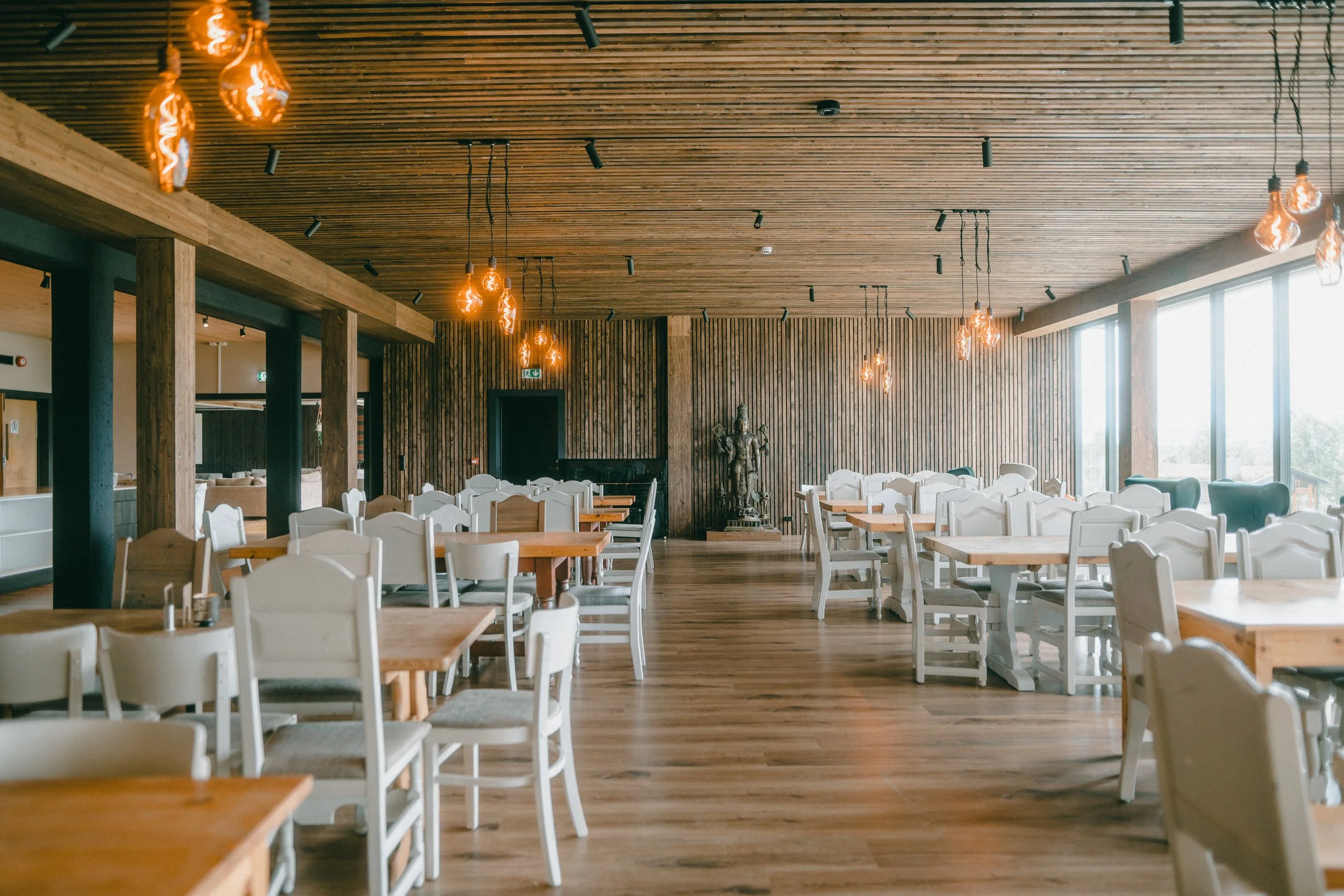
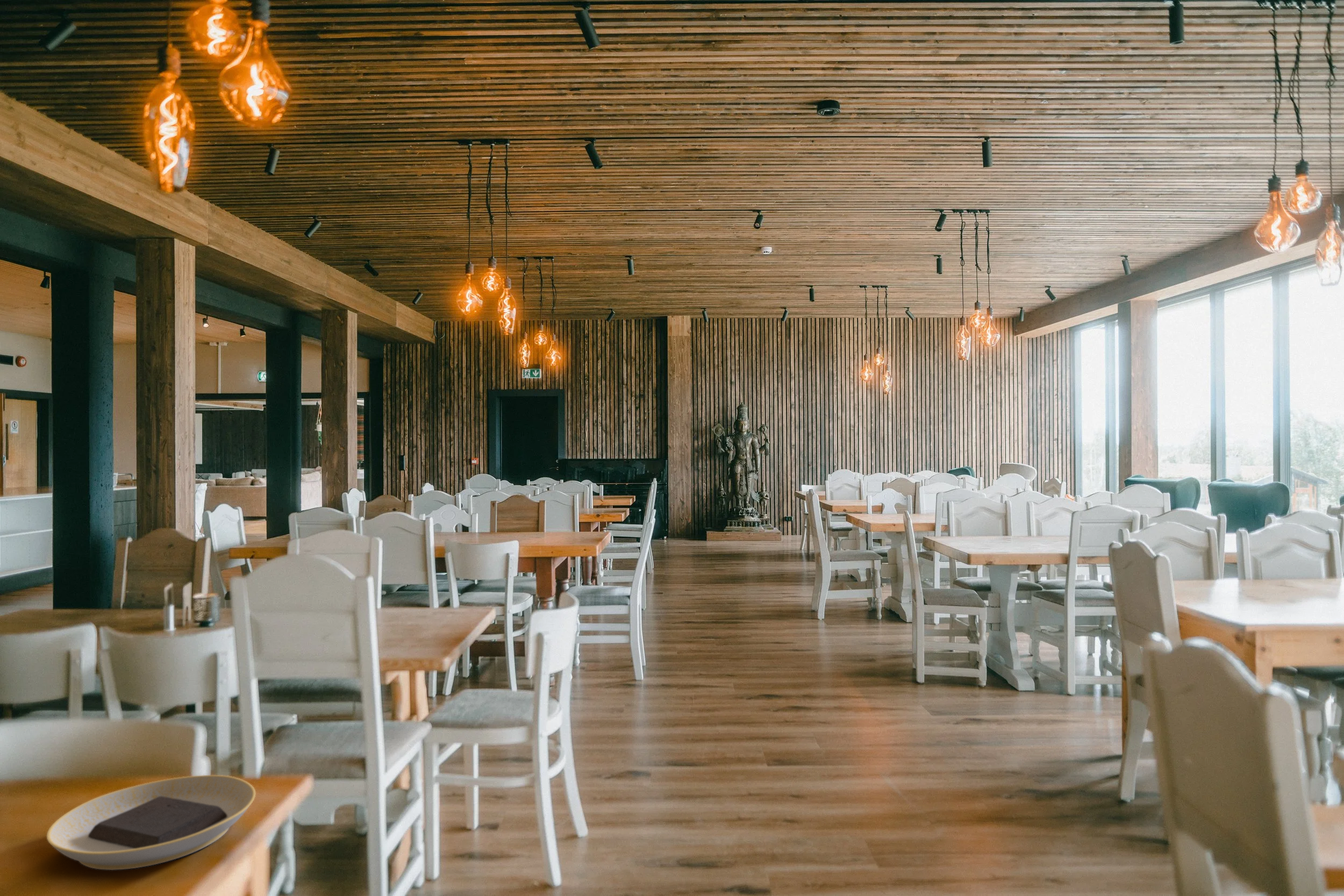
+ plate (157, 823)
